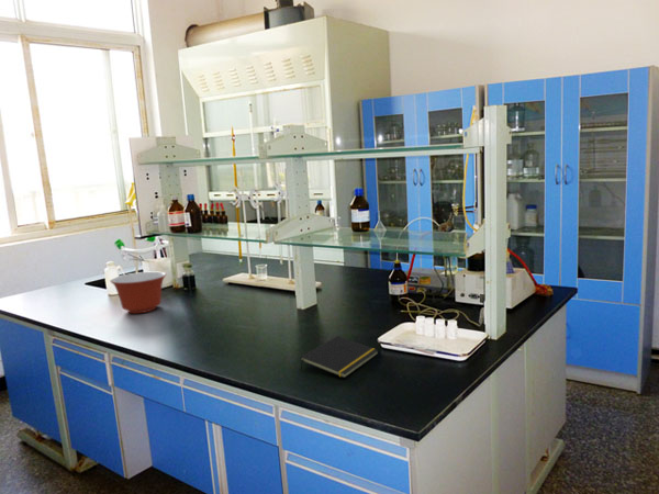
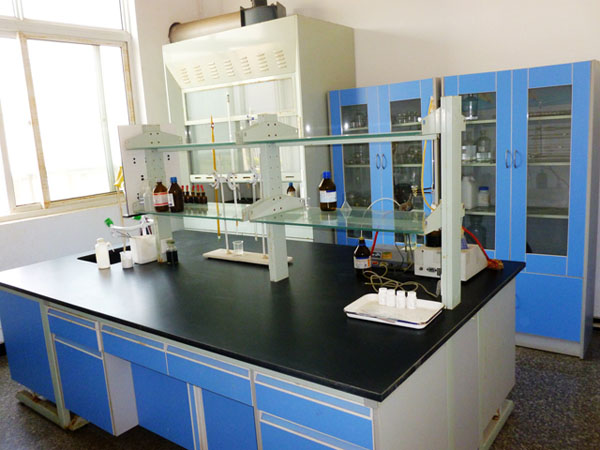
- notepad (340, 355)
- mixing bowl (139, 293)
